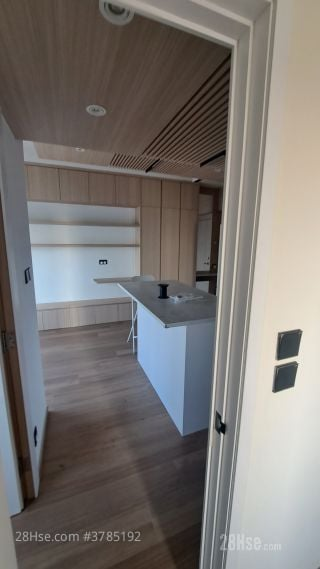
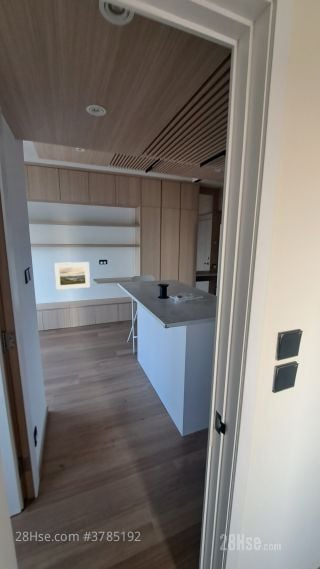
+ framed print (72, 275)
